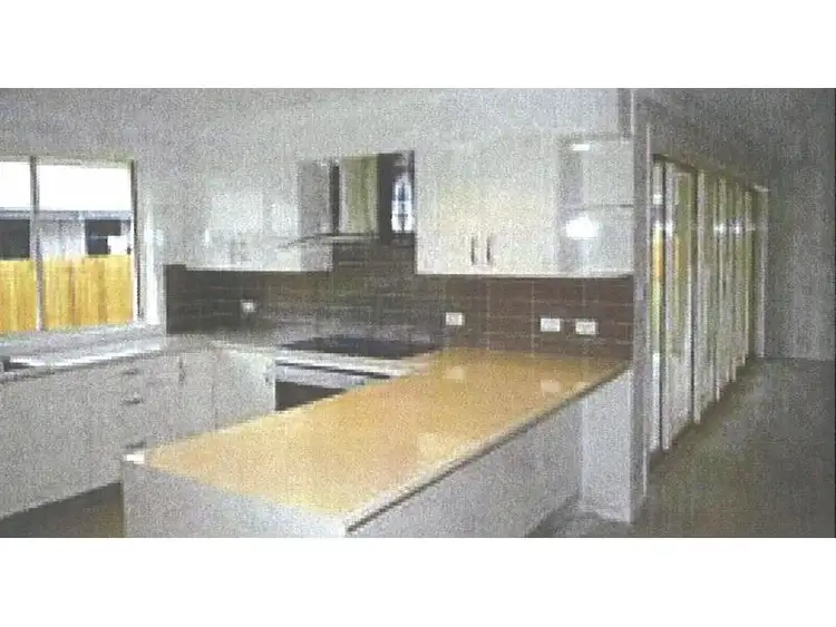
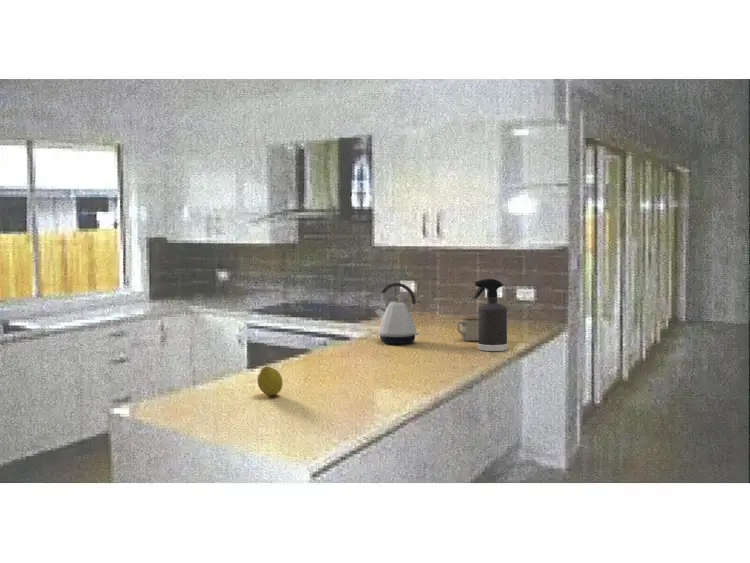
+ mug (469, 328)
+ kettle (396, 312)
+ fruit (270, 380)
+ spray bottle (490, 313)
